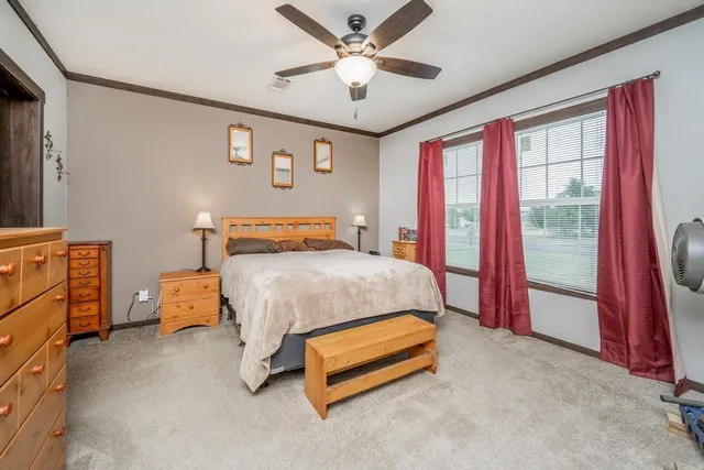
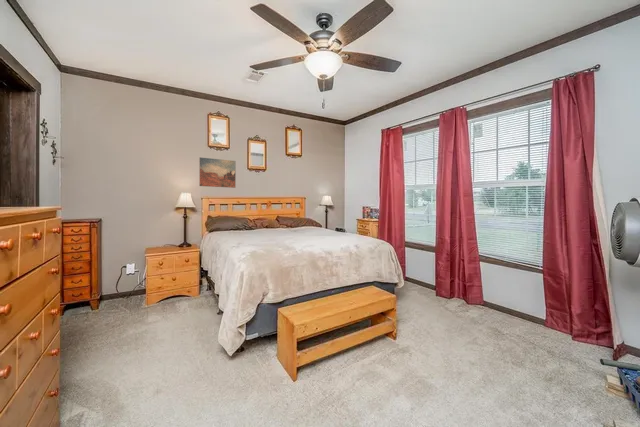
+ wall art (218, 173)
